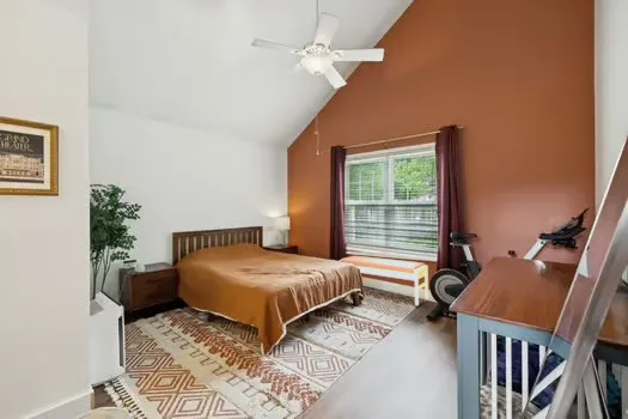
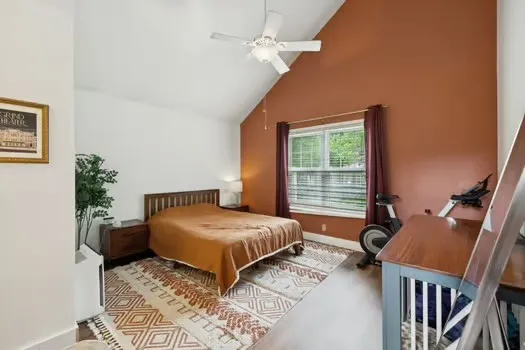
- bench (380, 274)
